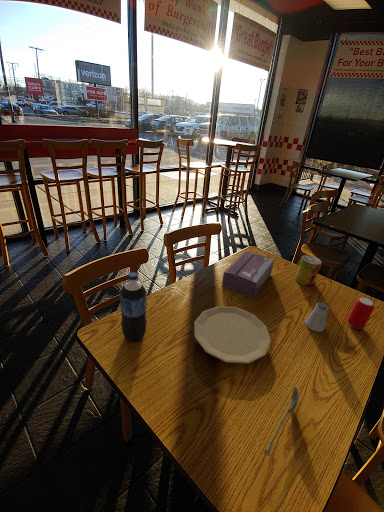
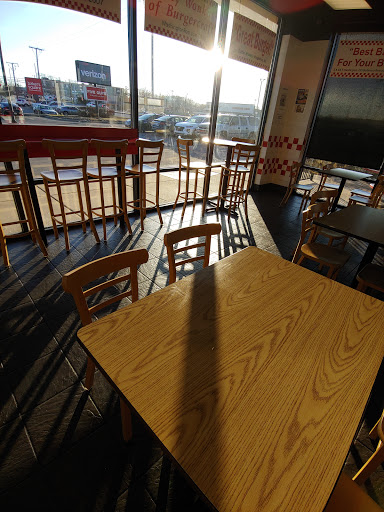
- beverage can (360, 313)
- pop (133, 307)
- plate (231, 334)
- soupspoon (283, 419)
- tissue box (249, 272)
- beverage can (308, 270)
- saltshaker (318, 315)
